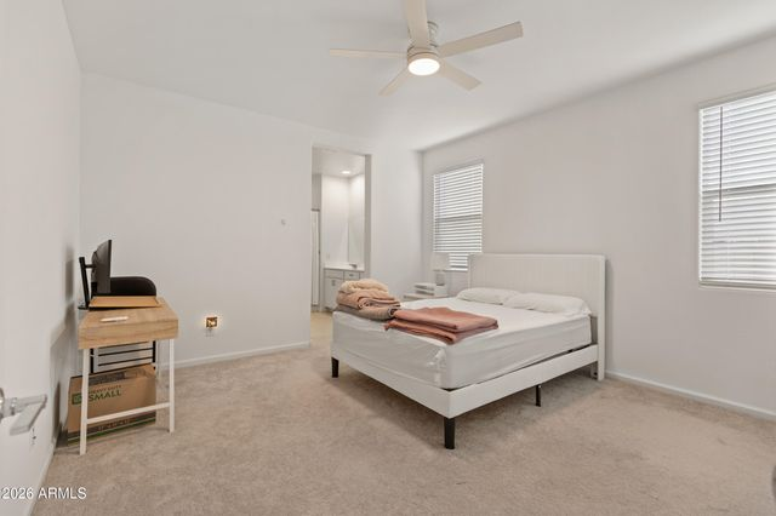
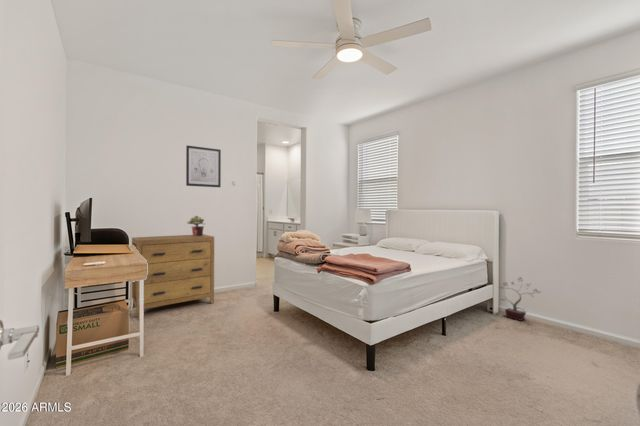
+ potted plant (520, 298)
+ potted plant (196, 225)
+ dresser (174, 271)
+ wall art (204, 167)
